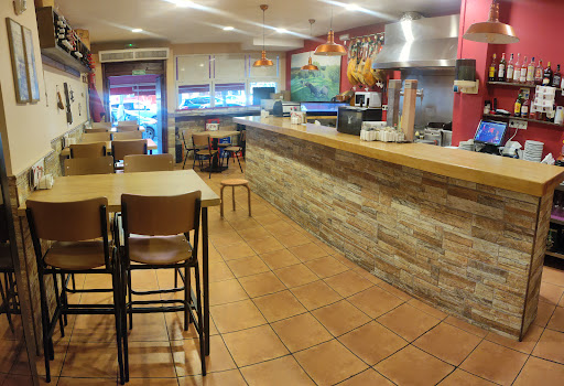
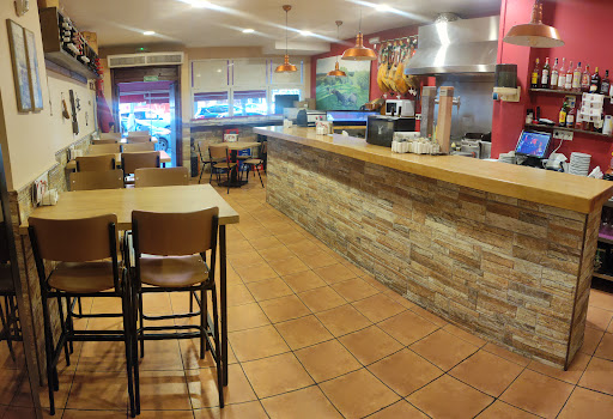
- stool (234, 197)
